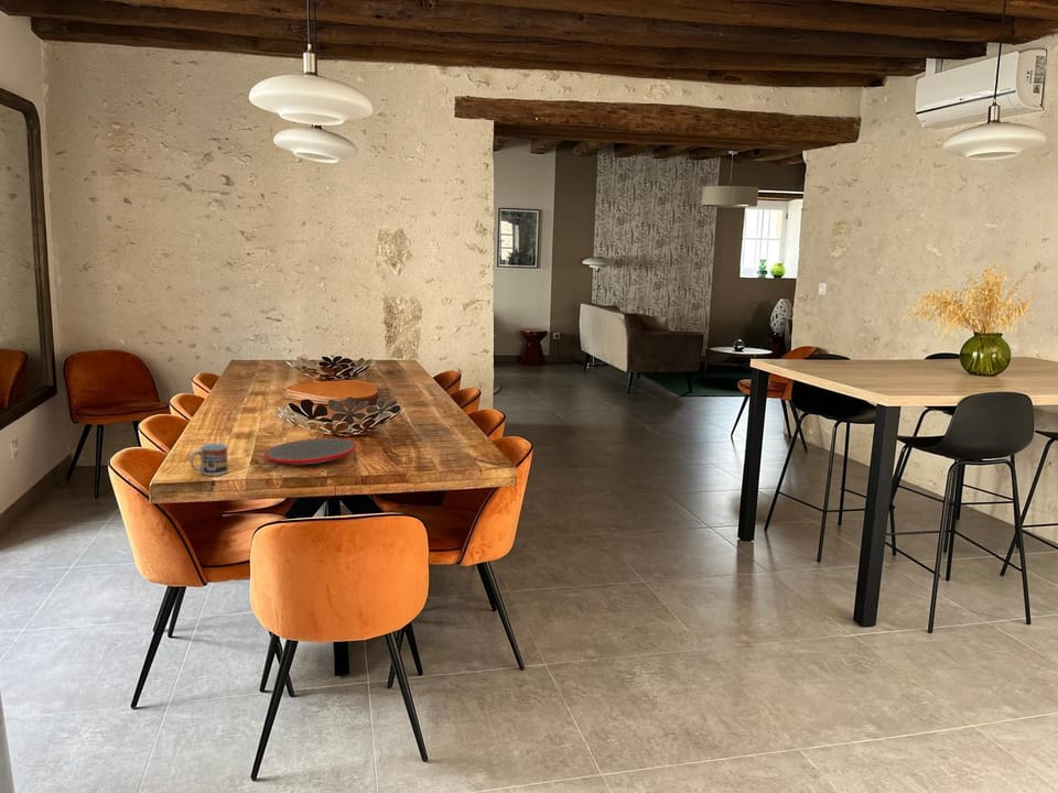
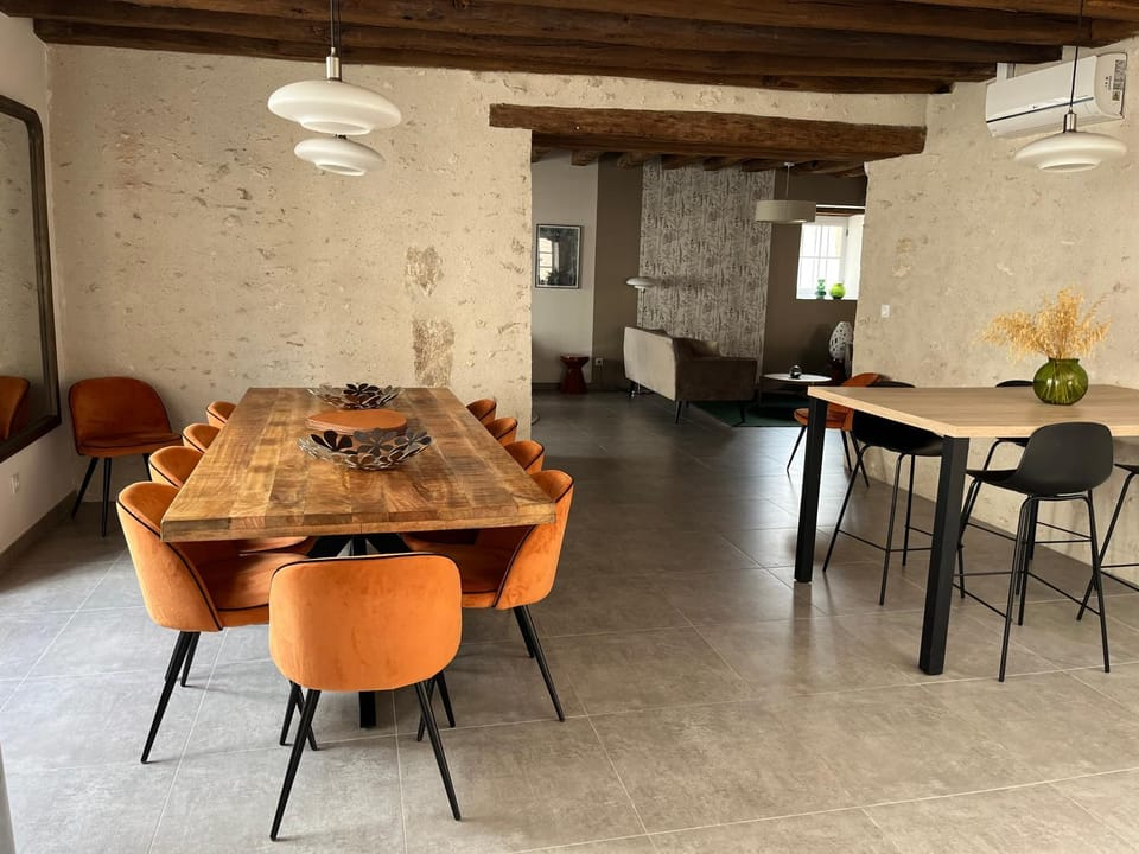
- plate (311, 452)
- cup (208, 459)
